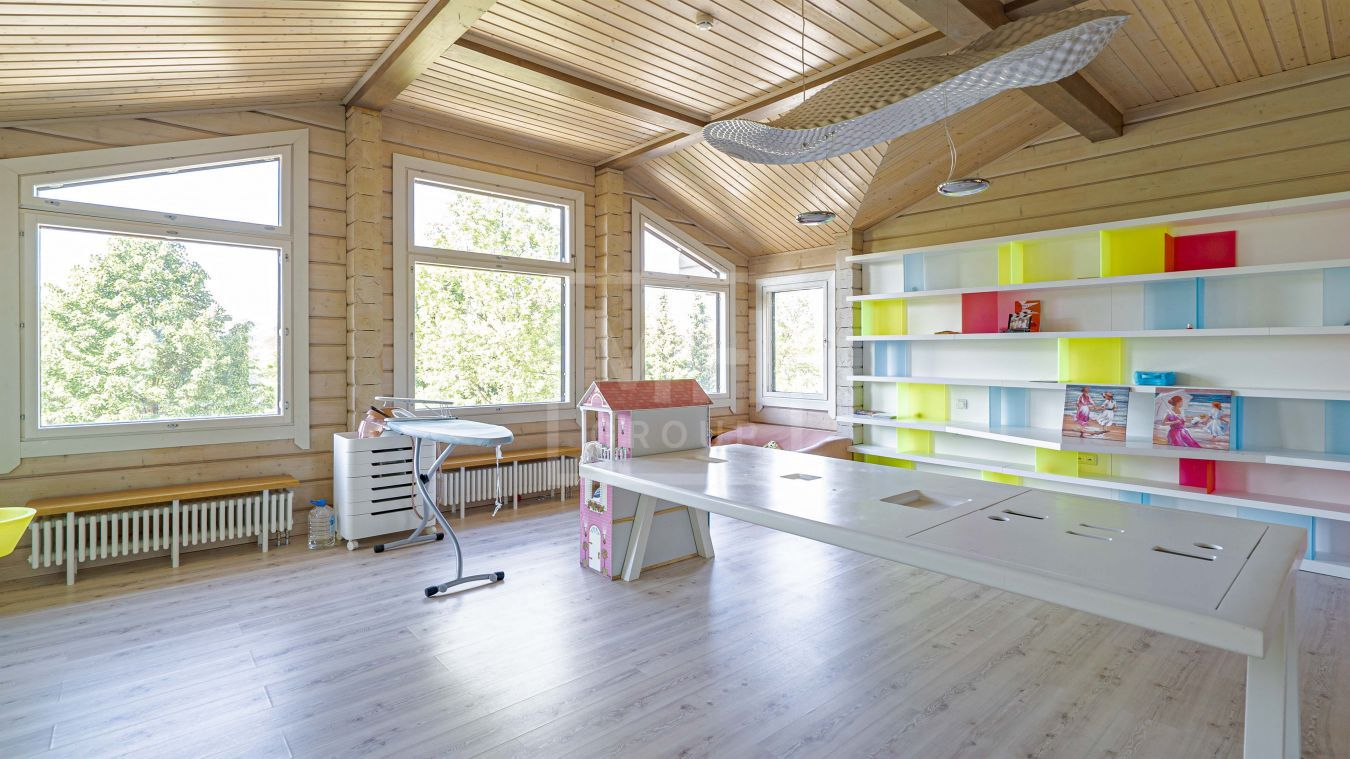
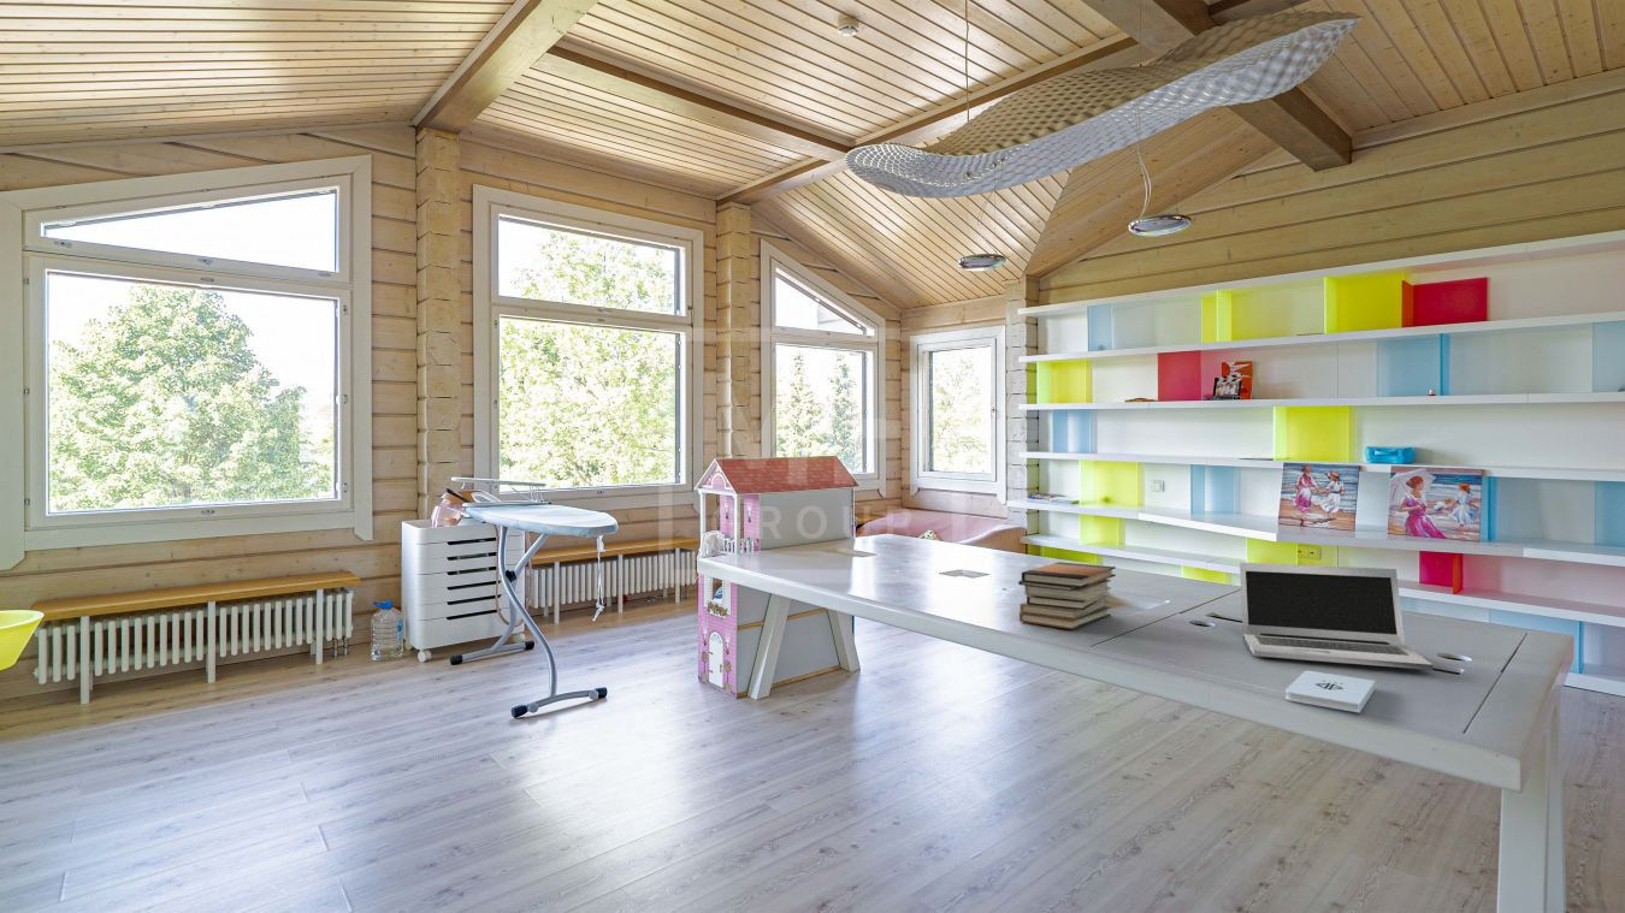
+ laptop (1326, 611)
+ book stack (1068, 593)
+ notepad (1330, 689)
